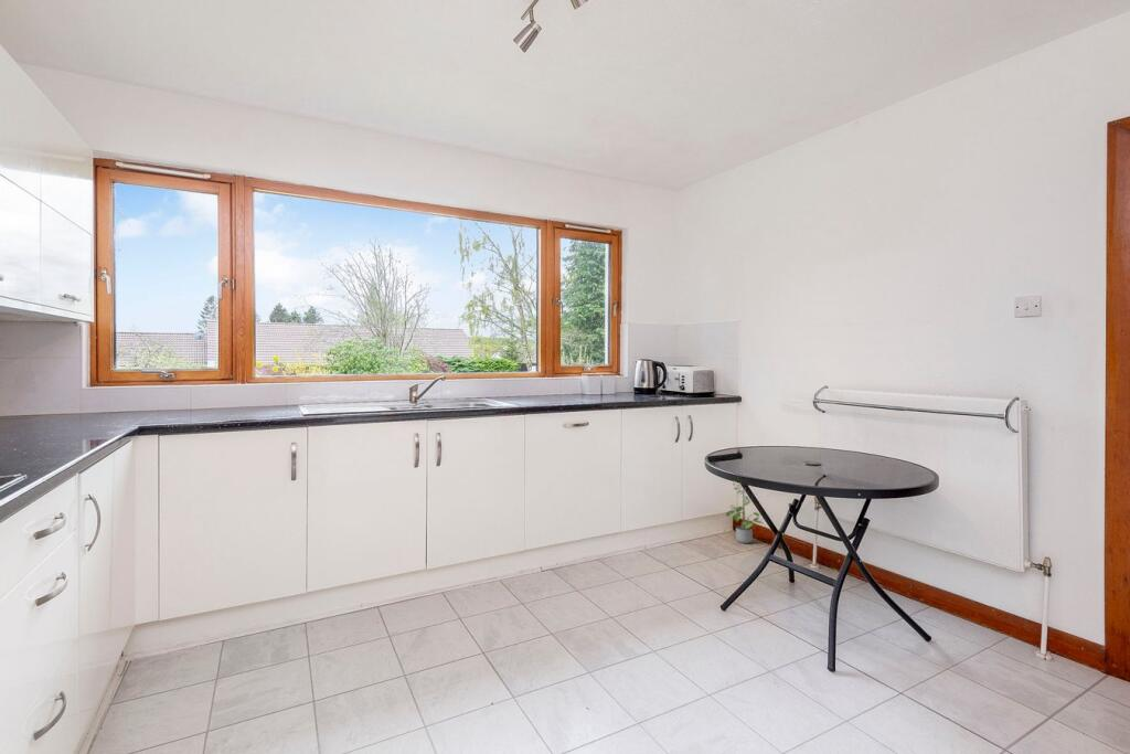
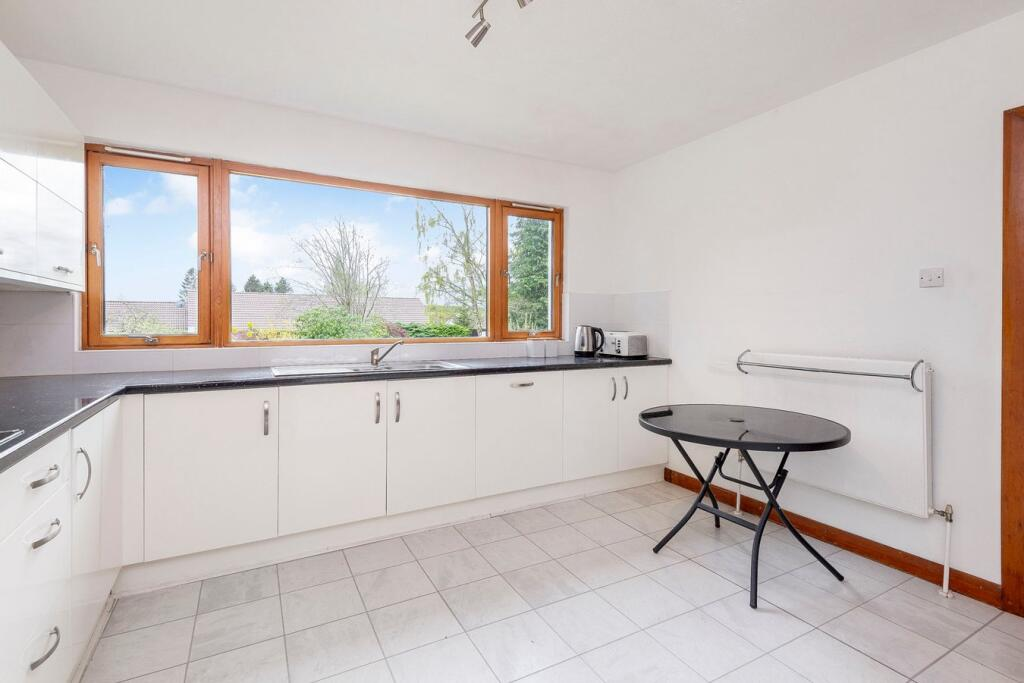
- potted plant (744, 509)
